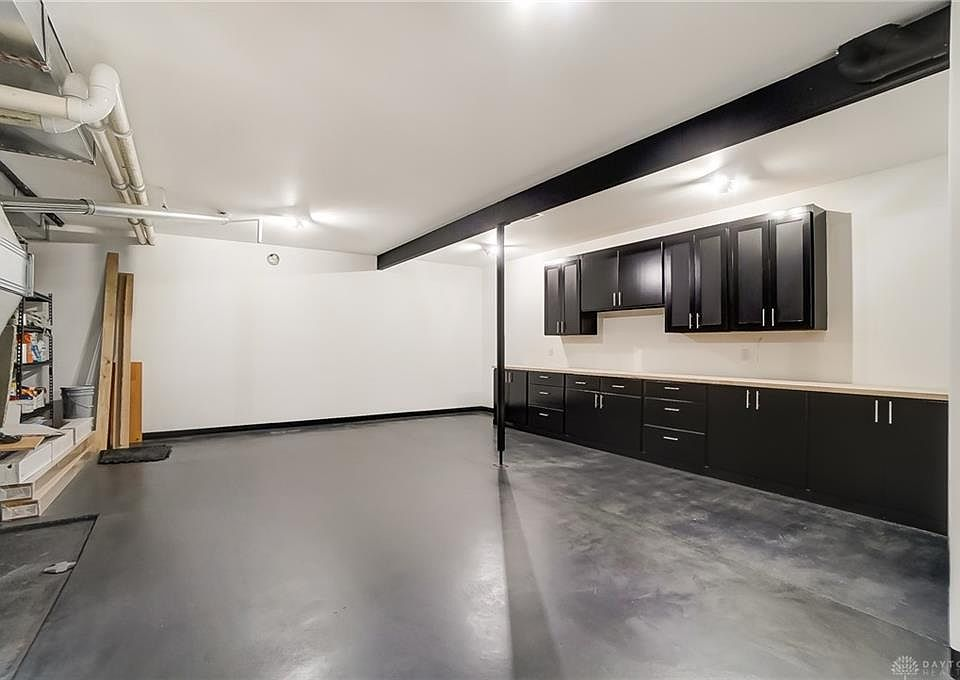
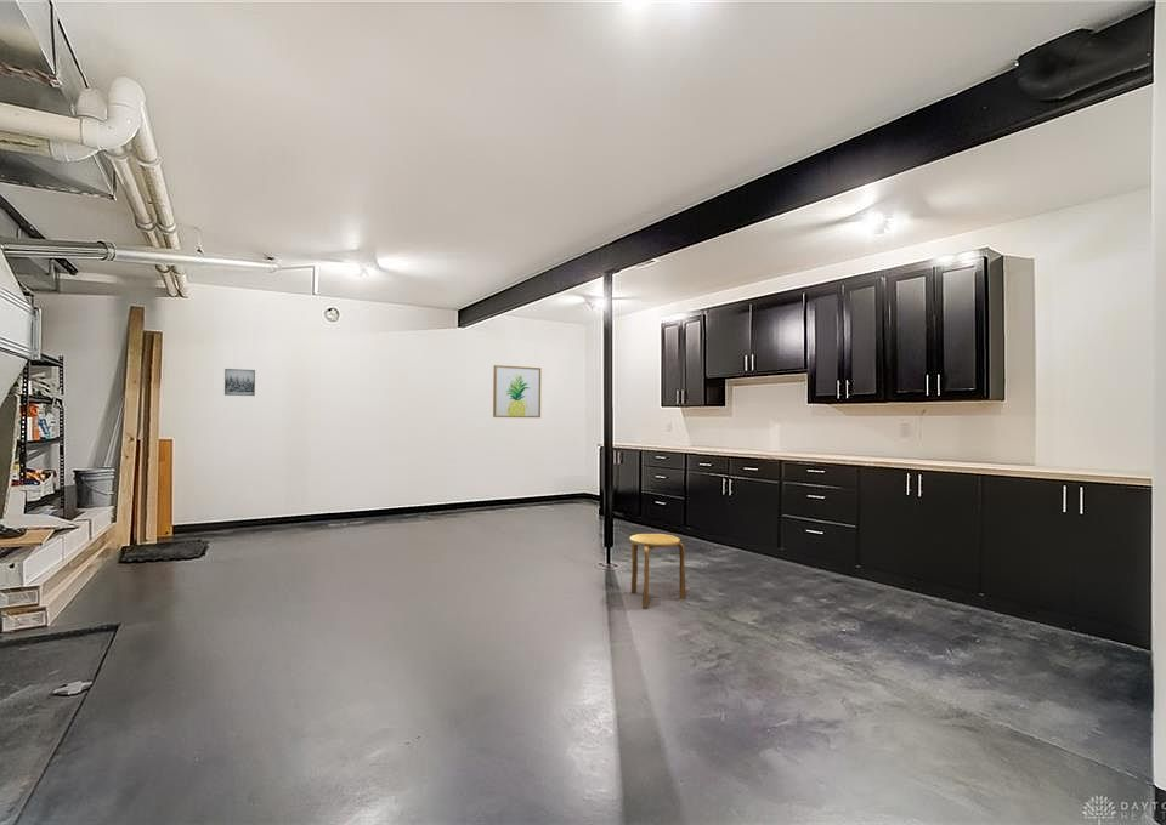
+ wall art (517, 392)
+ wall art (239, 382)
+ stool (647, 567)
